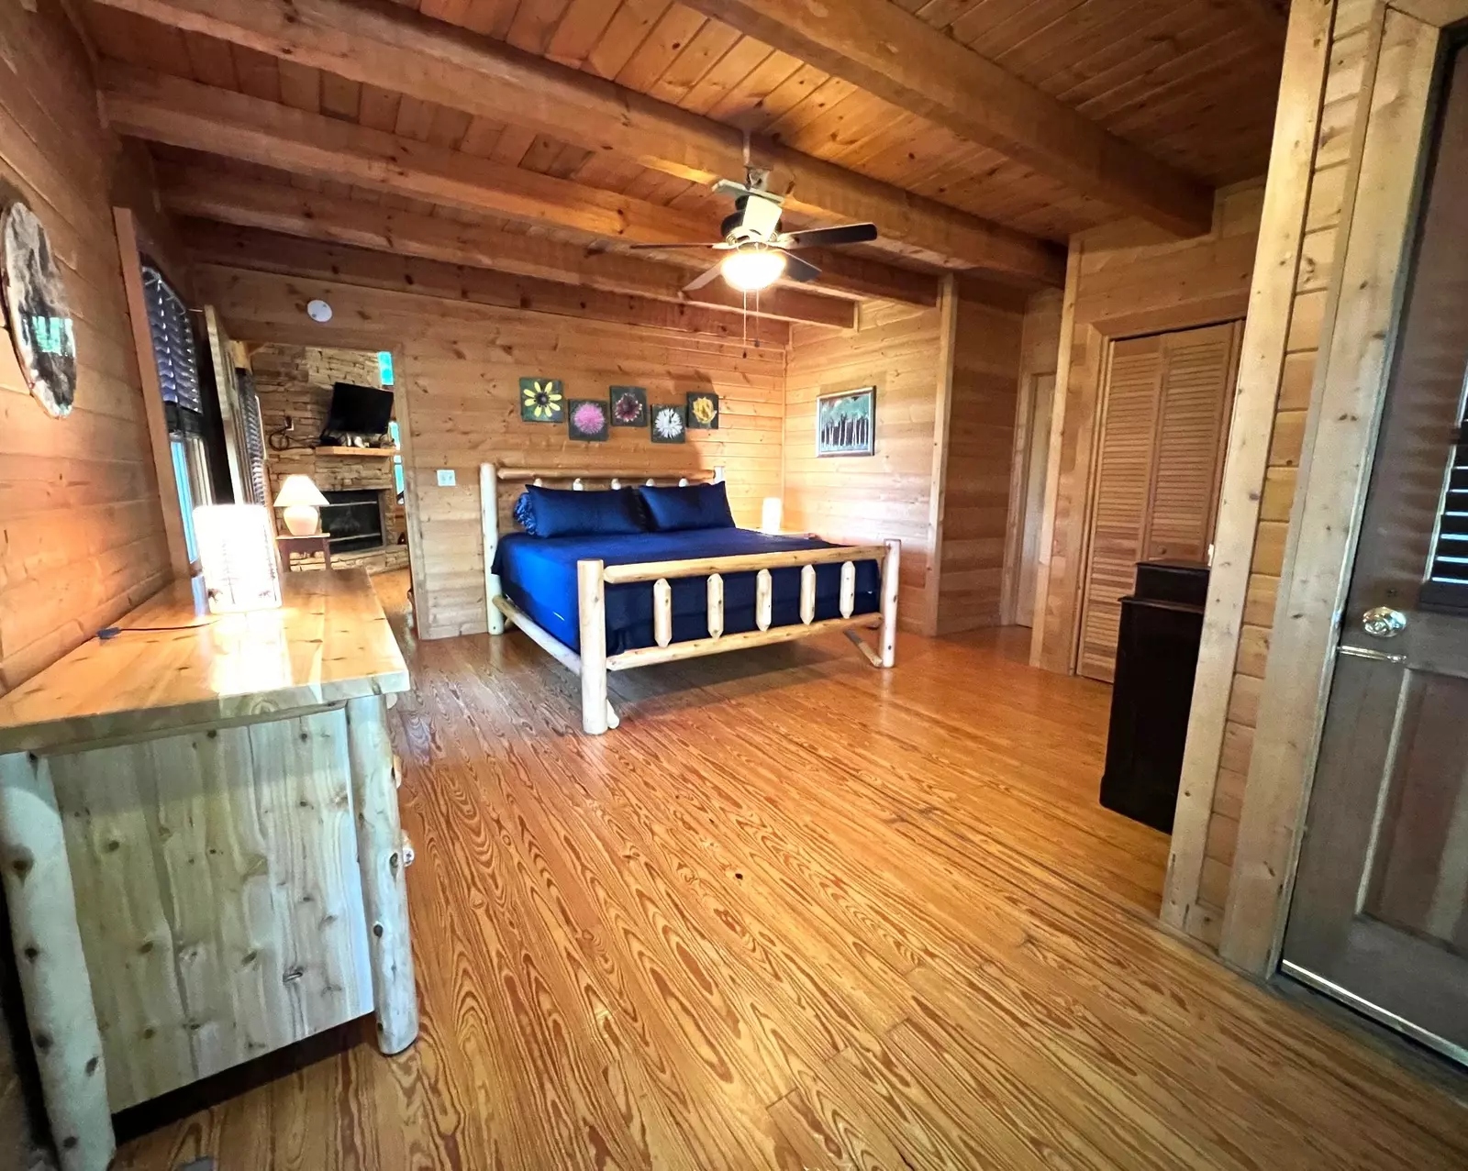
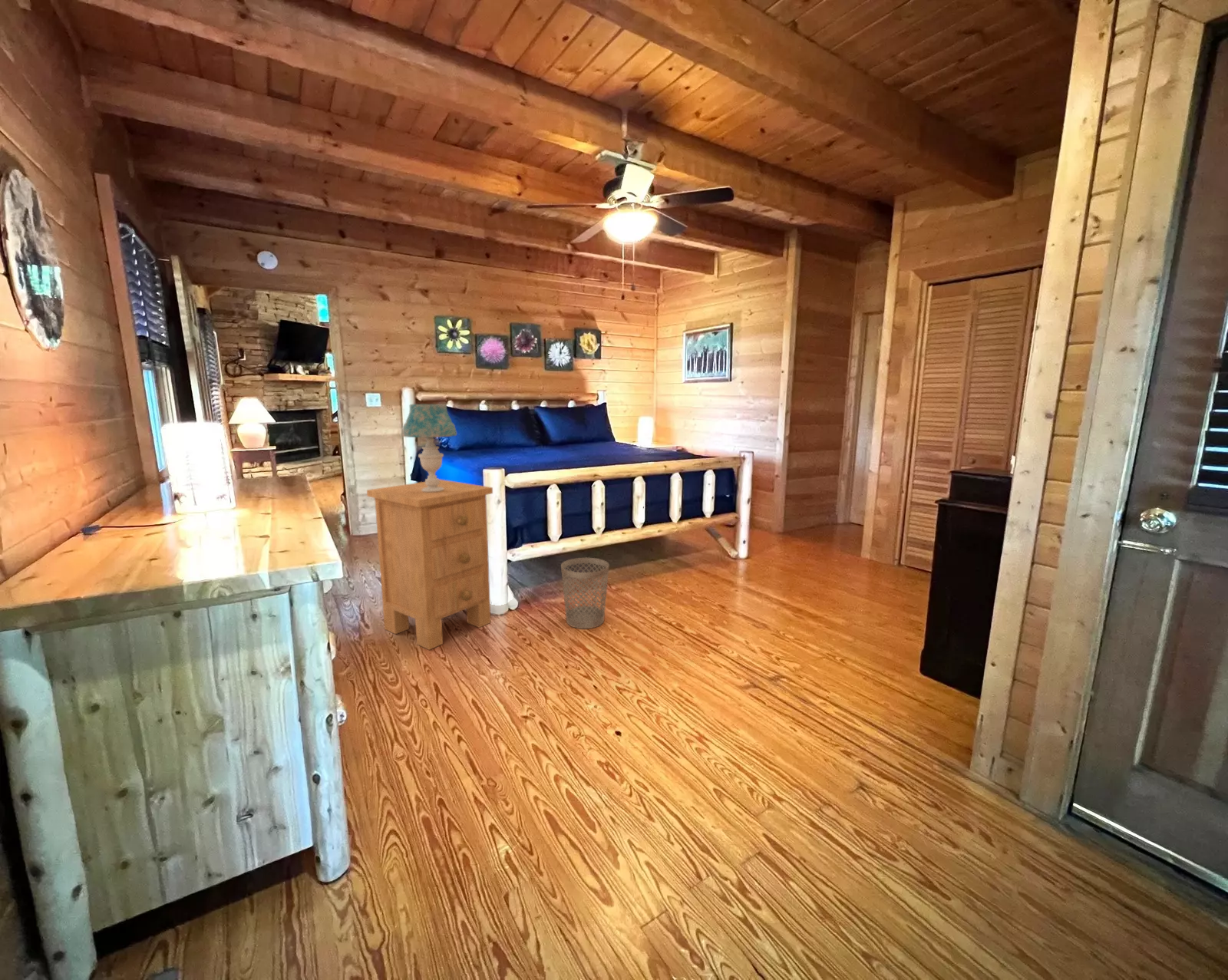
+ wastebasket (585, 592)
+ nightstand (437, 559)
+ table lamp (431, 447)
